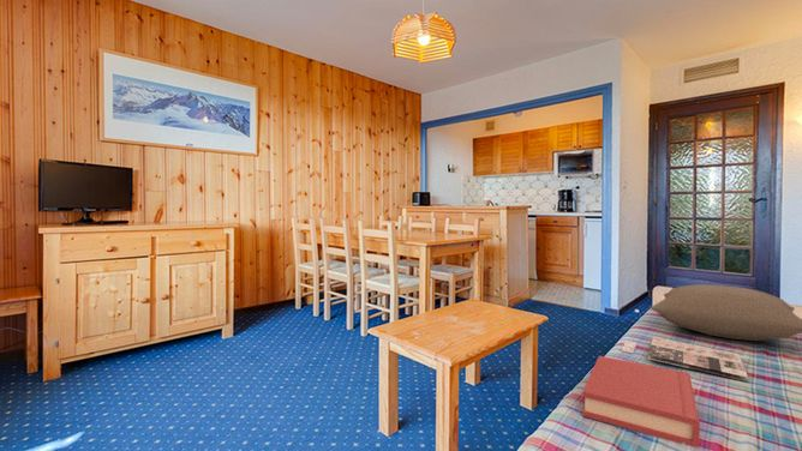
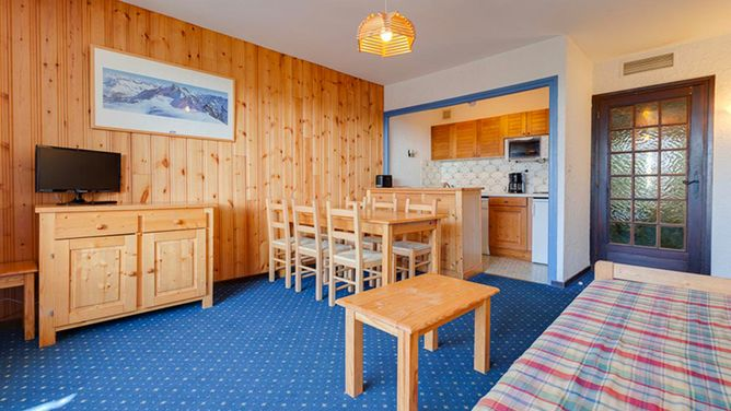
- pillow (723, 308)
- magazine (678, 353)
- hardback book (639, 392)
